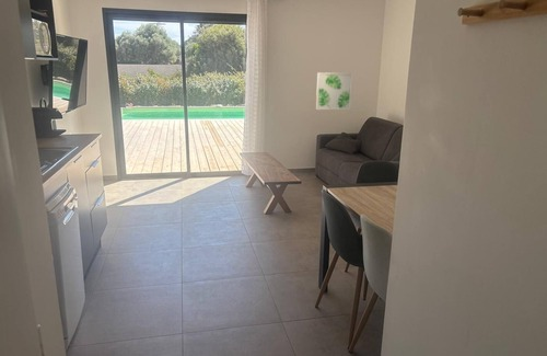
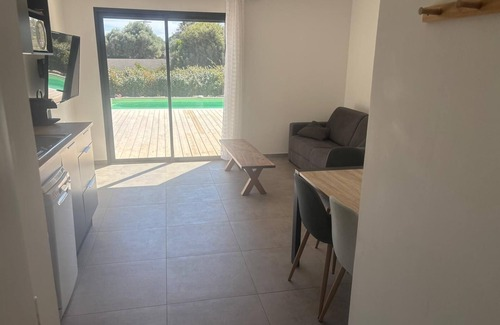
- wall art (334, 91)
